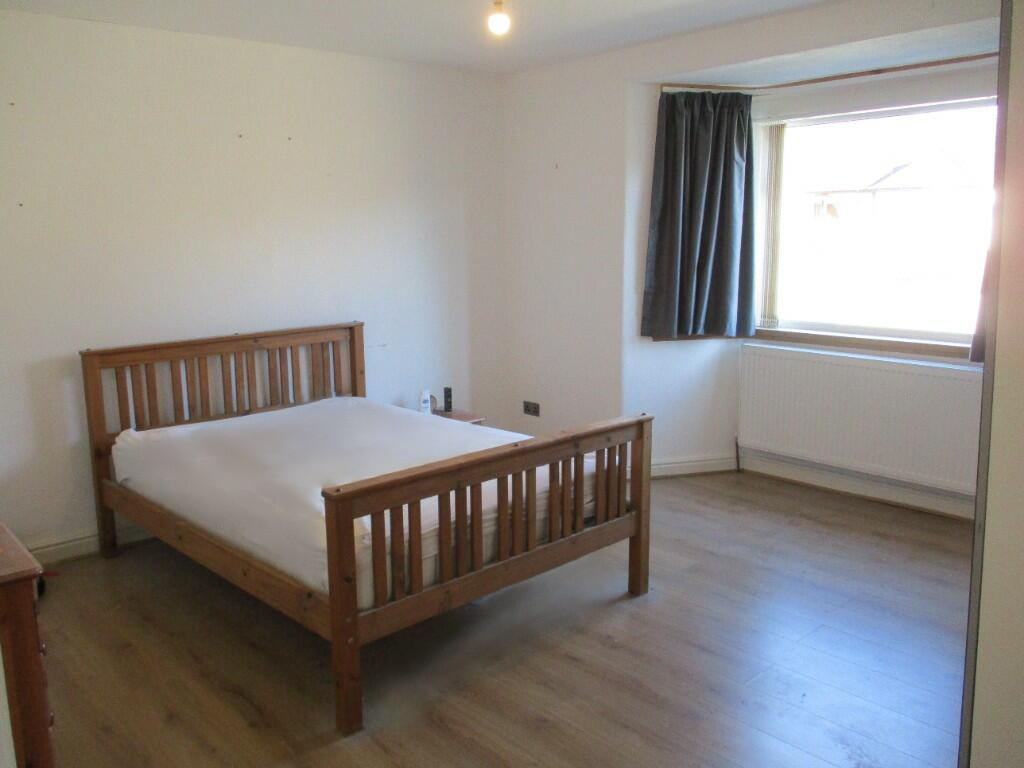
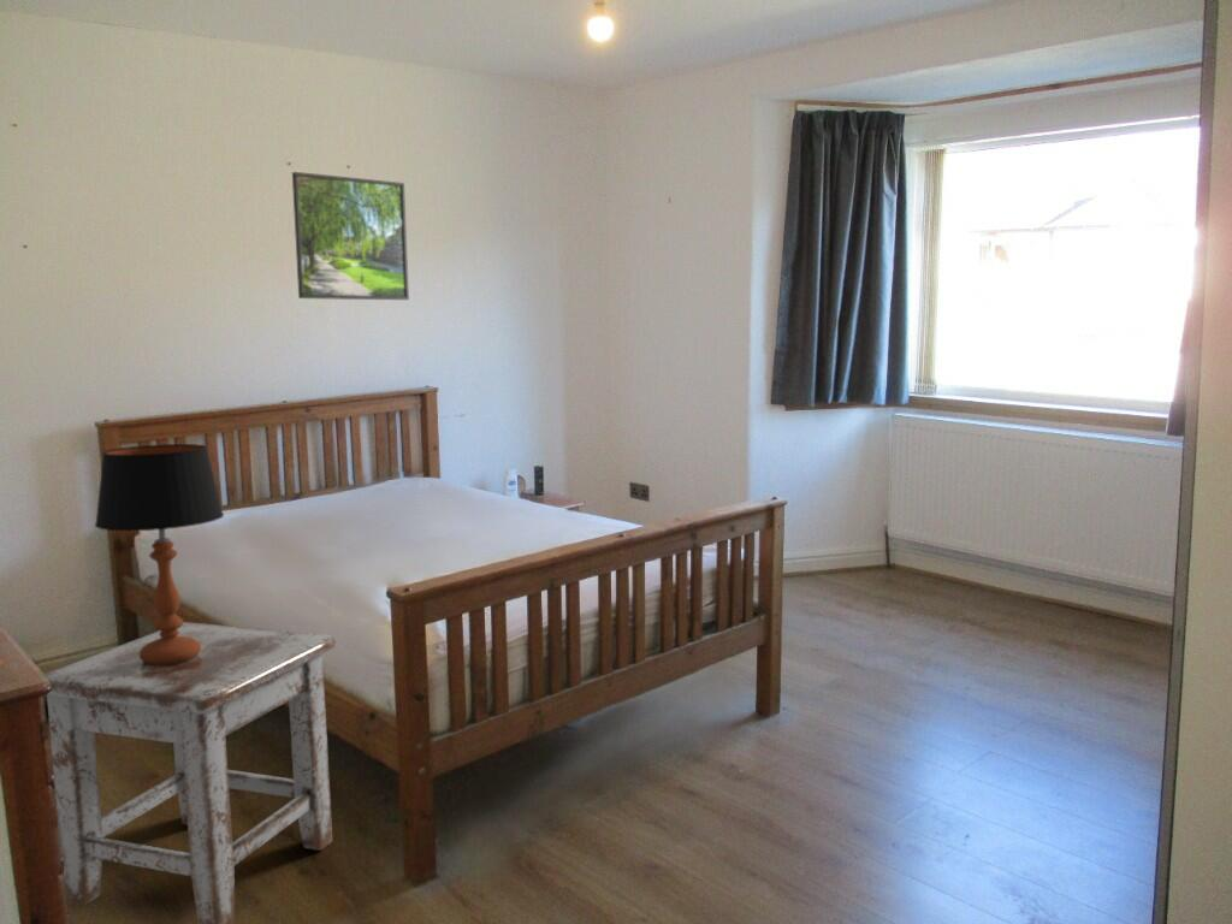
+ table lamp (162, 553)
+ stool (199, 764)
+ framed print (353, 238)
